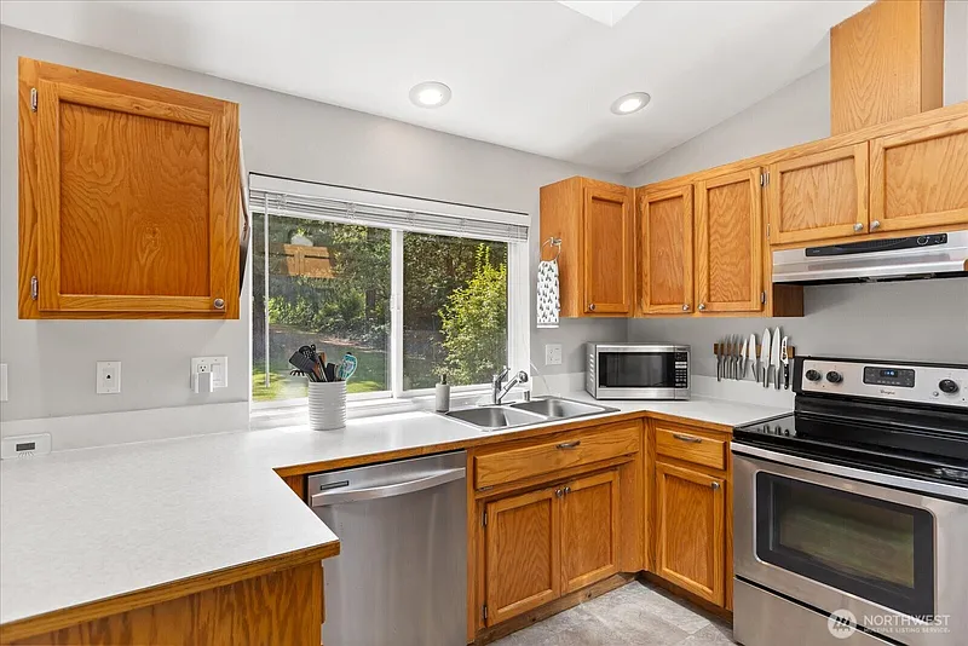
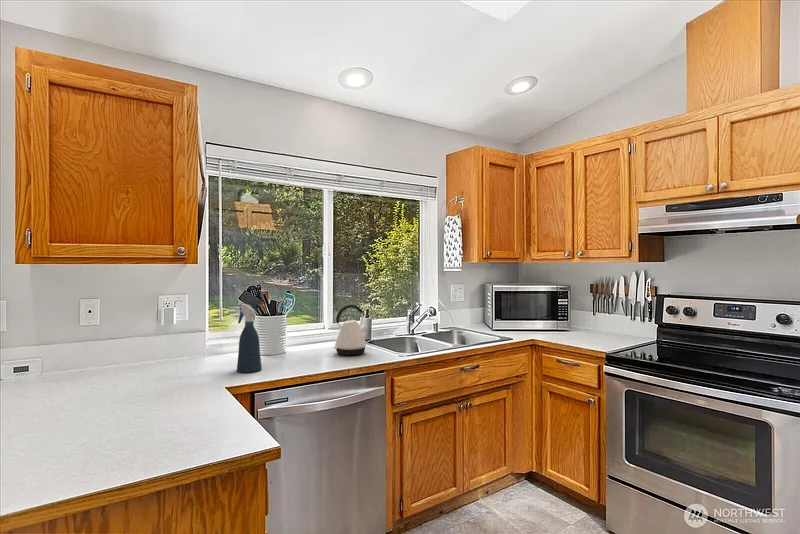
+ spray bottle (247, 337)
+ kettle (351, 328)
